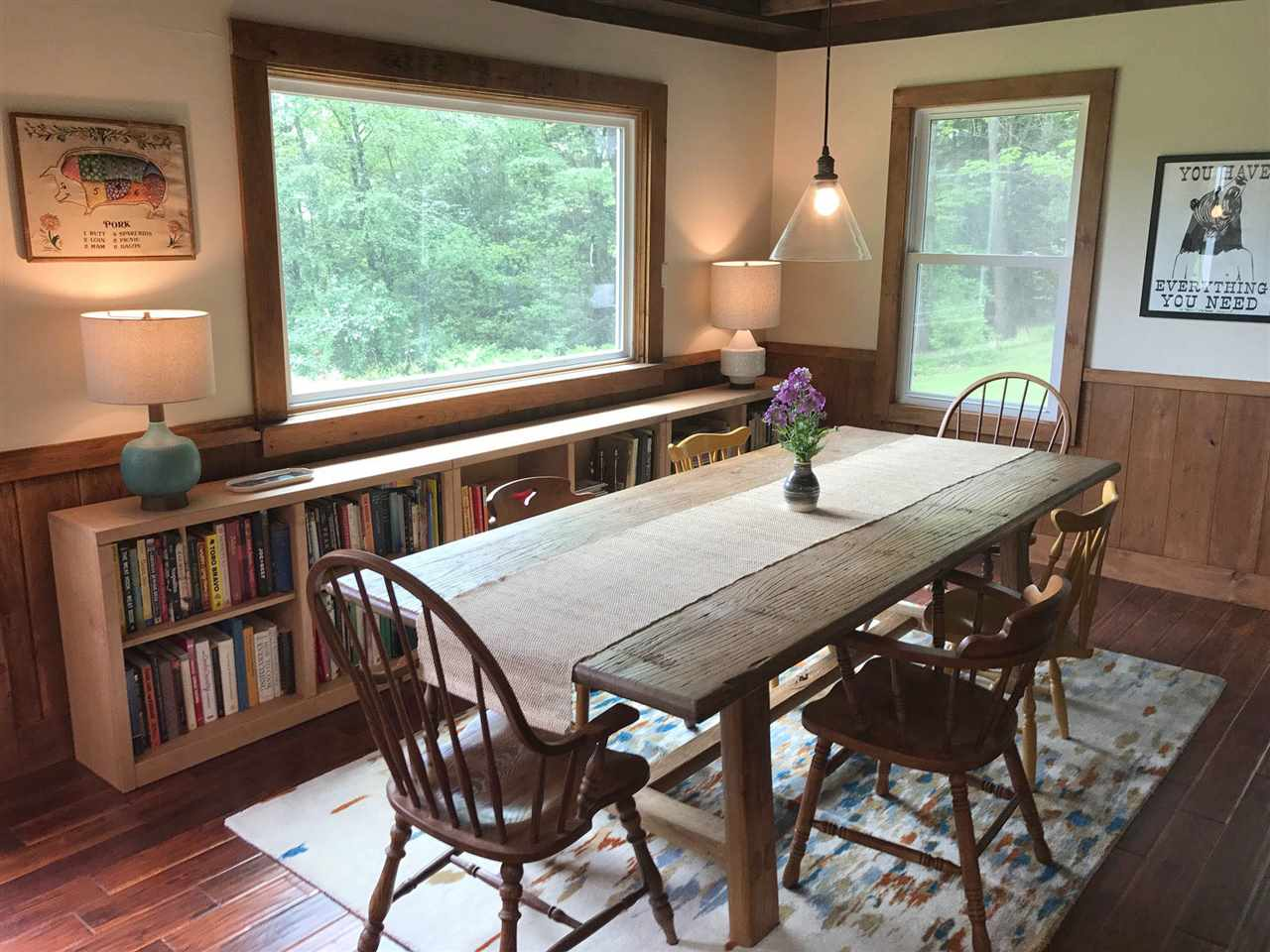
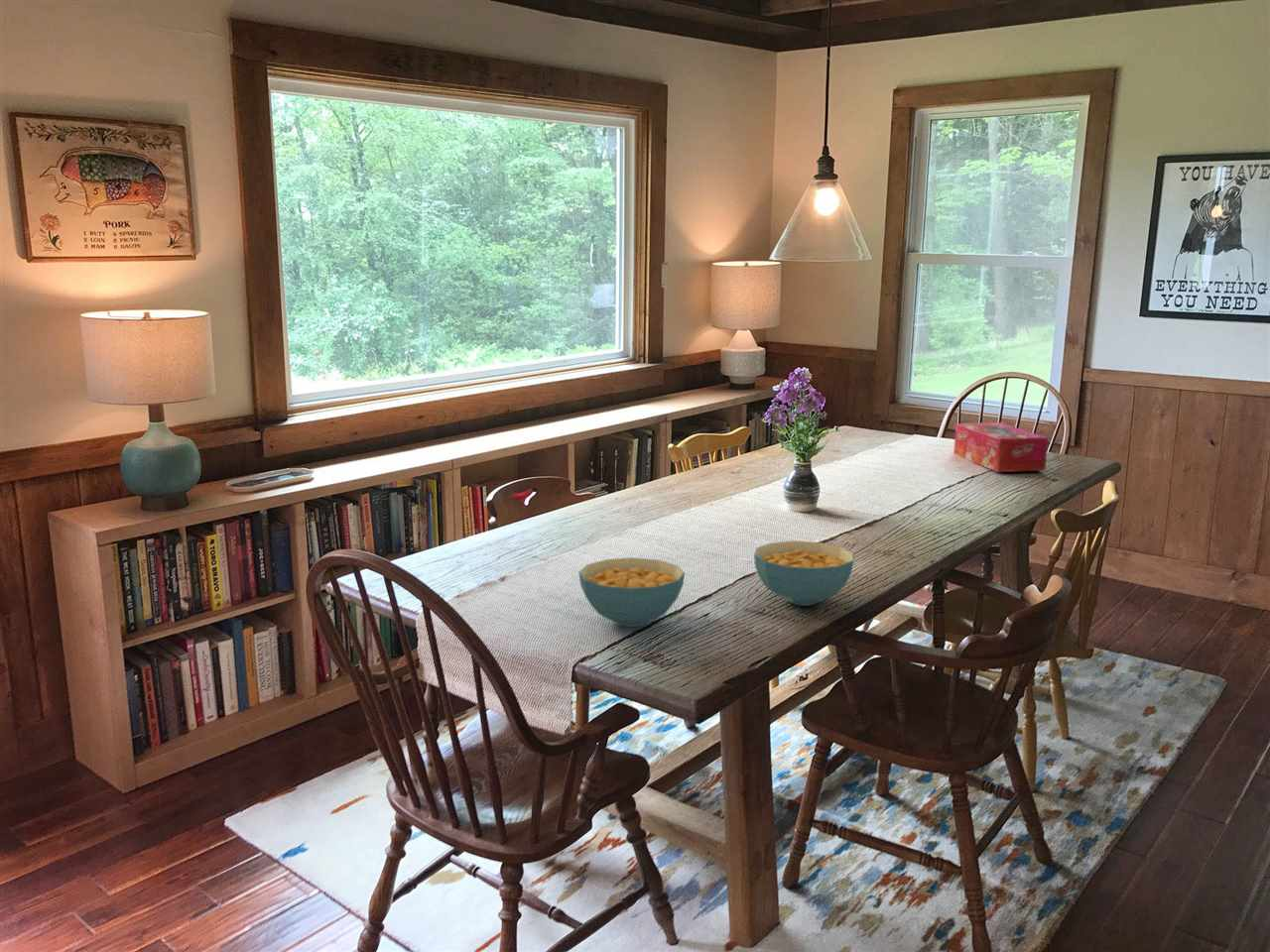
+ cereal bowl (803, 577)
+ tissue box (998, 446)
+ cereal bowl (631, 596)
